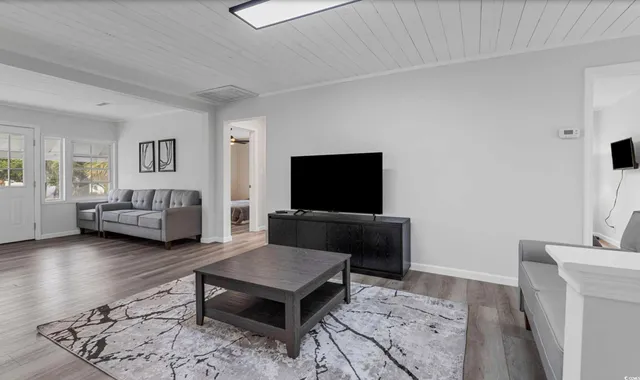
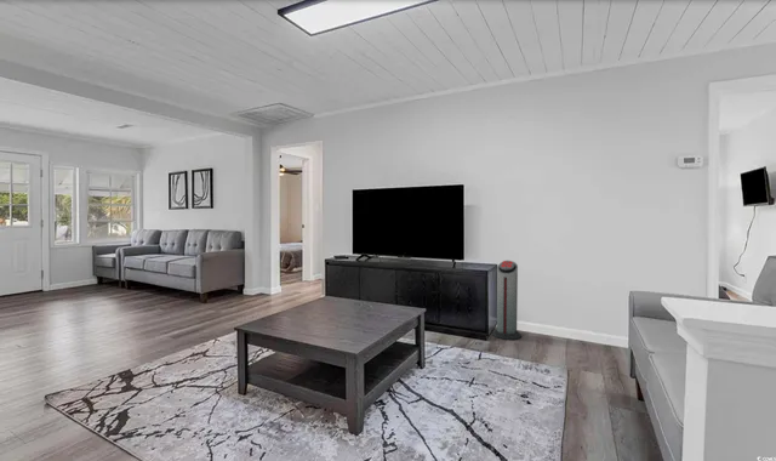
+ air purifier (507, 297)
